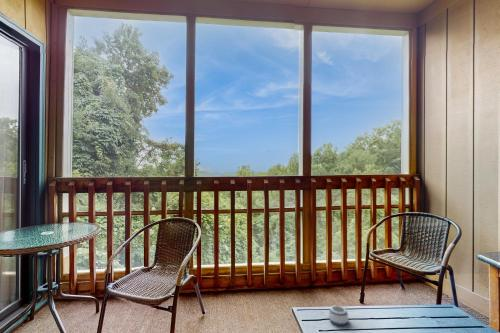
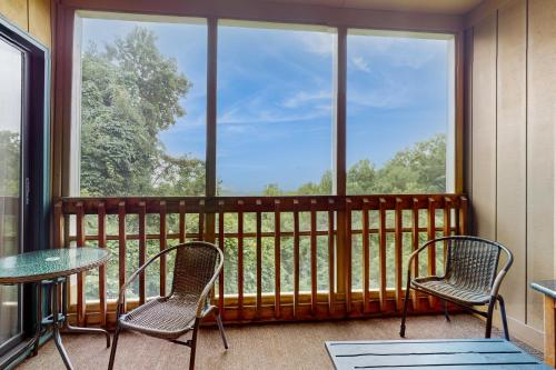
- mug (337, 313)
